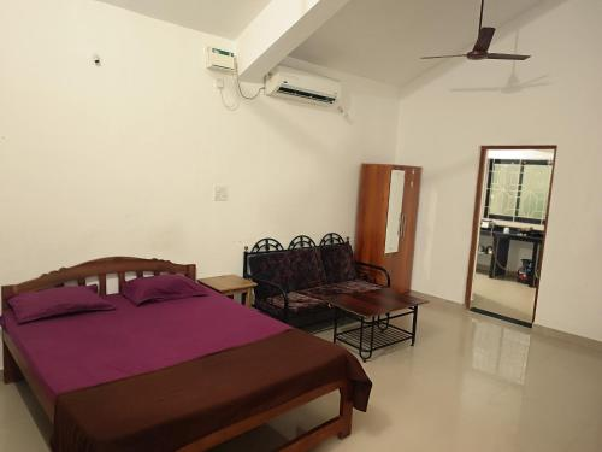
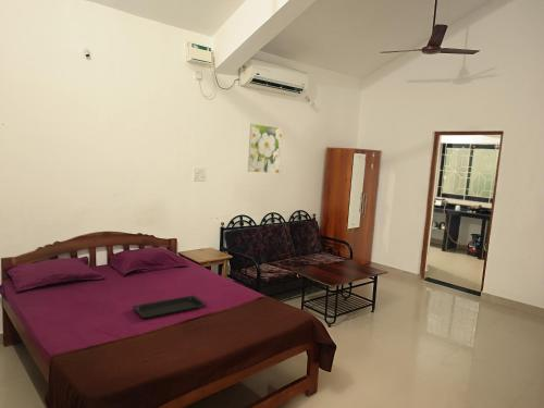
+ serving tray (170, 307)
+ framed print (264, 149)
